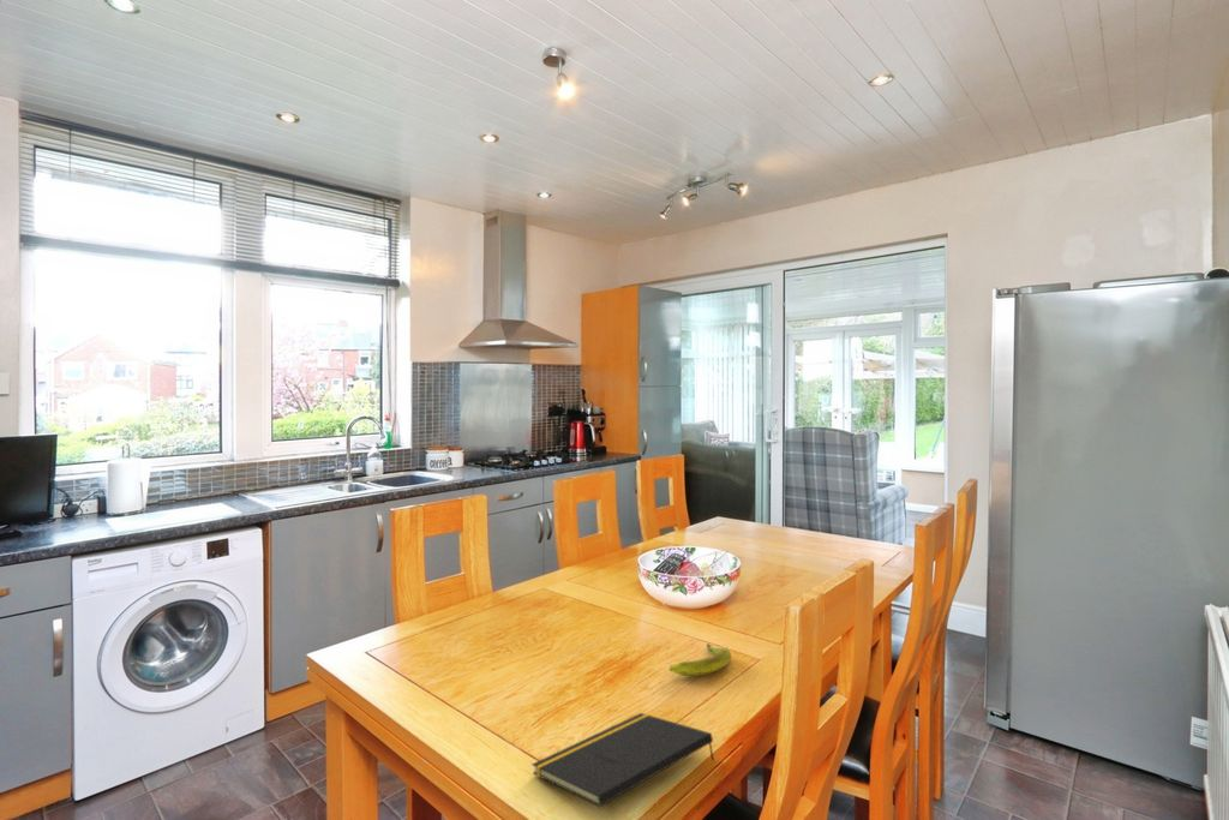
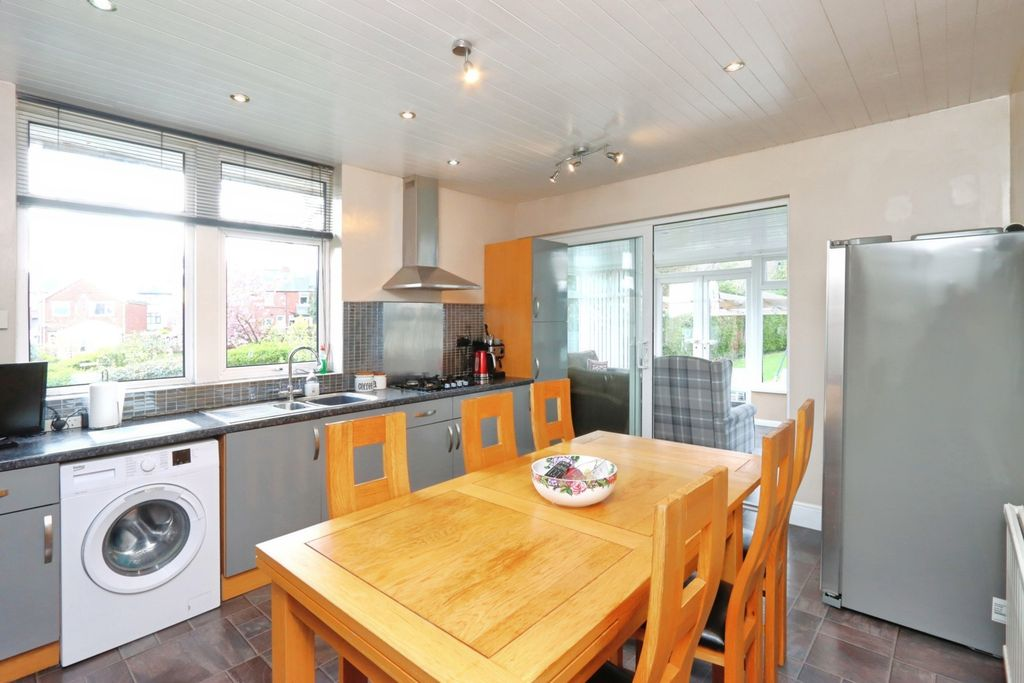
- banana (705, 659)
- notepad (623, 753)
